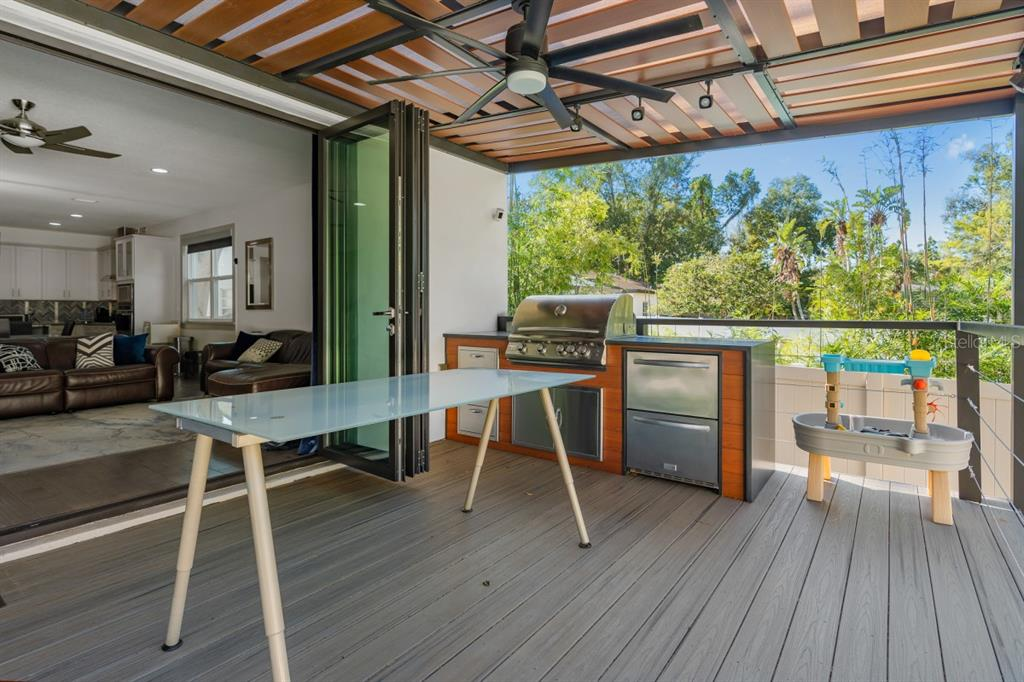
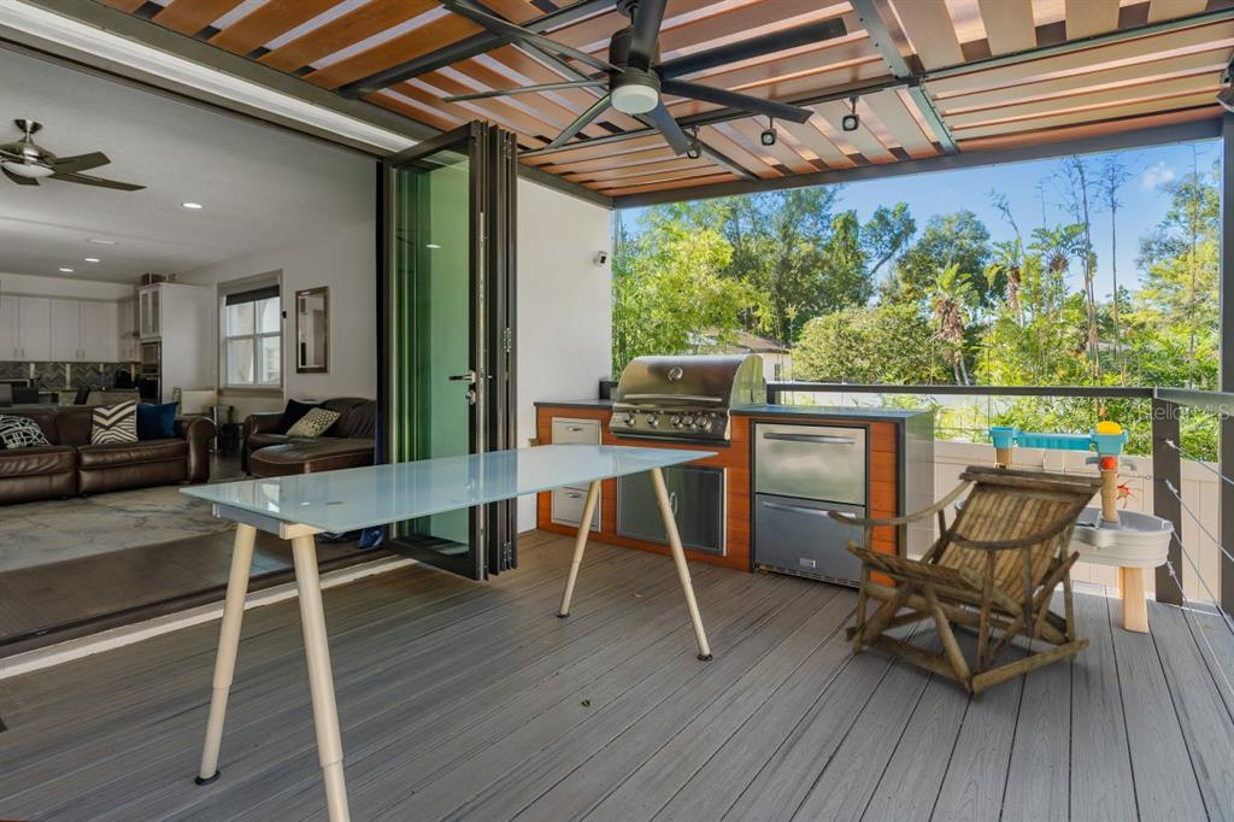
+ lounge chair (969, 565)
